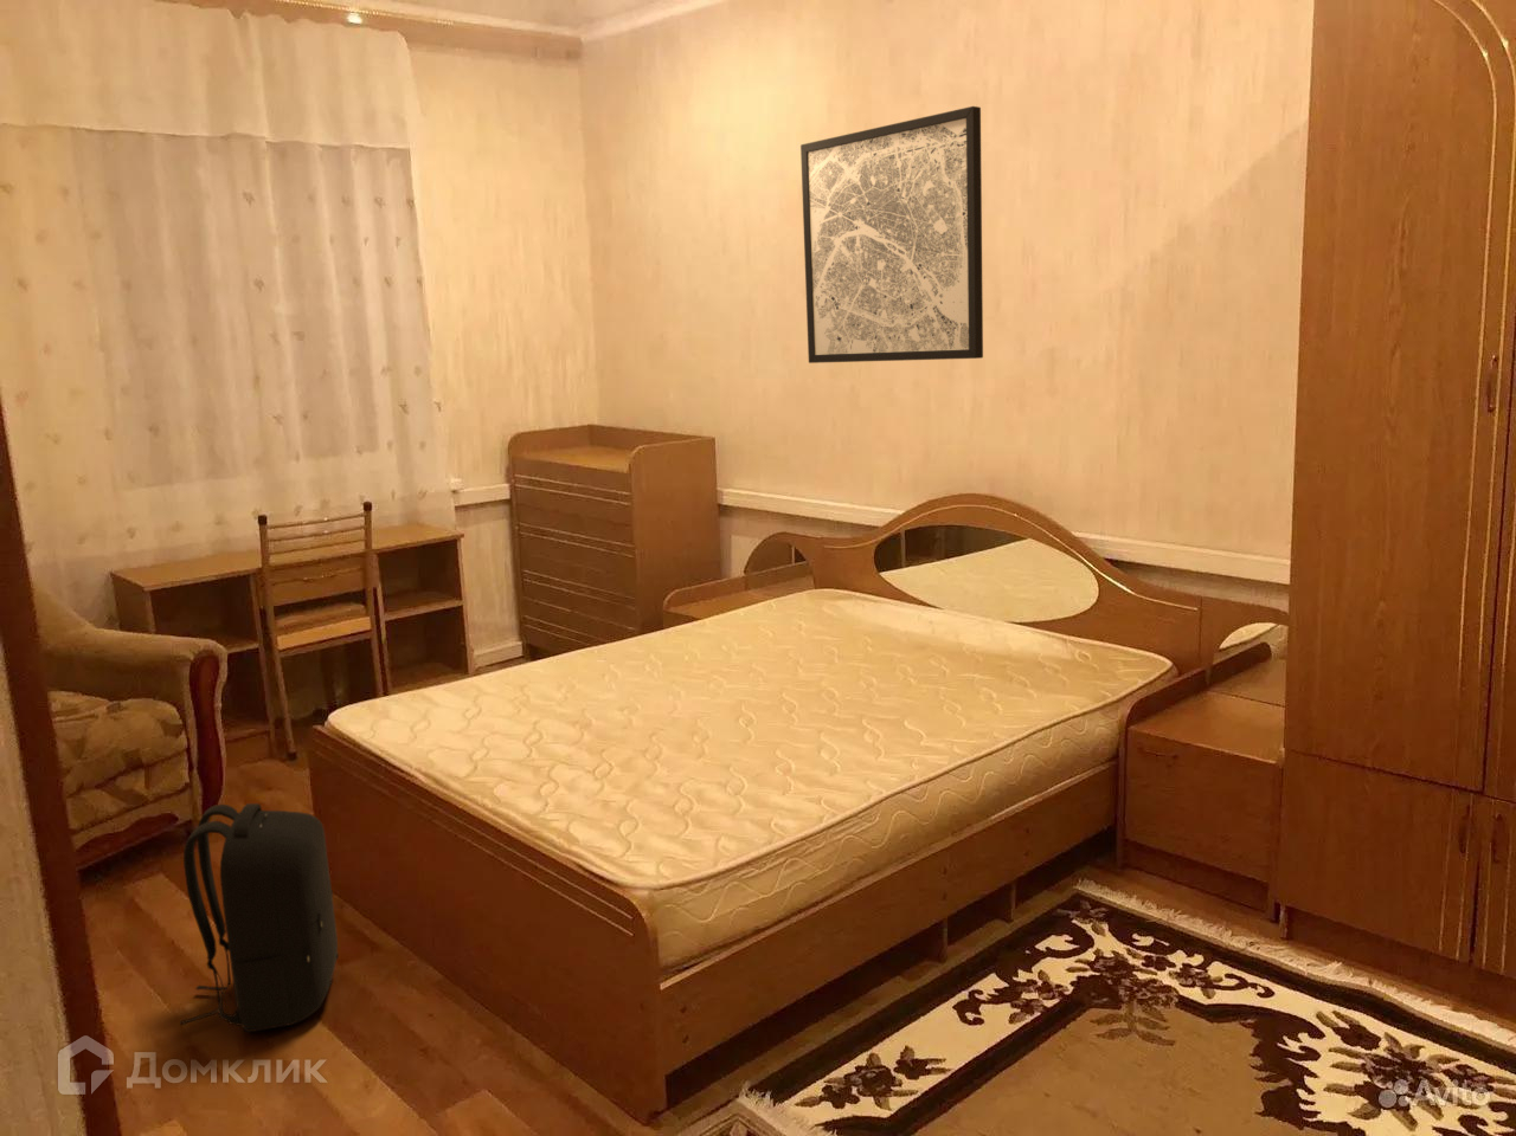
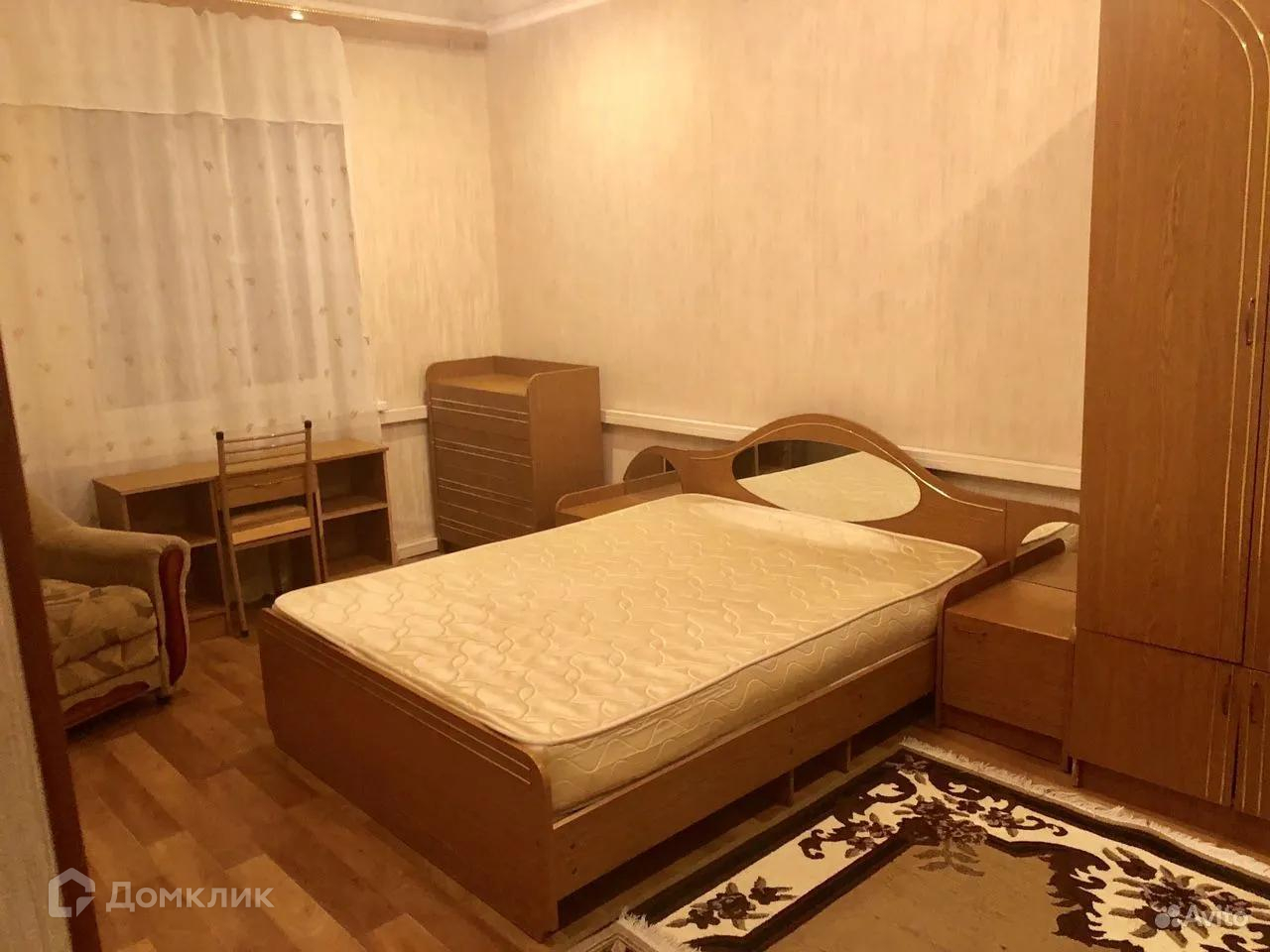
- backpack (252, 907)
- wall art (887, 245)
